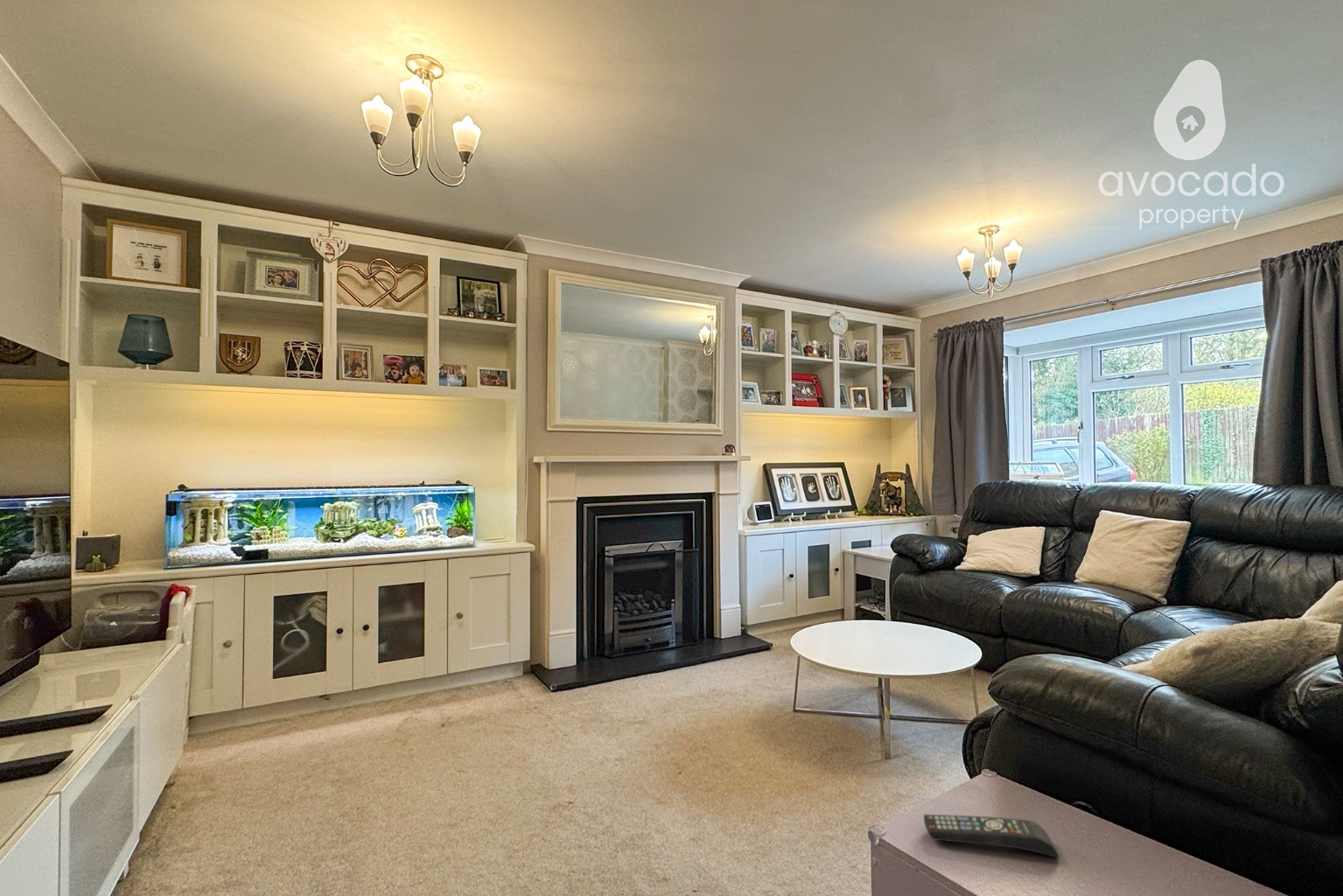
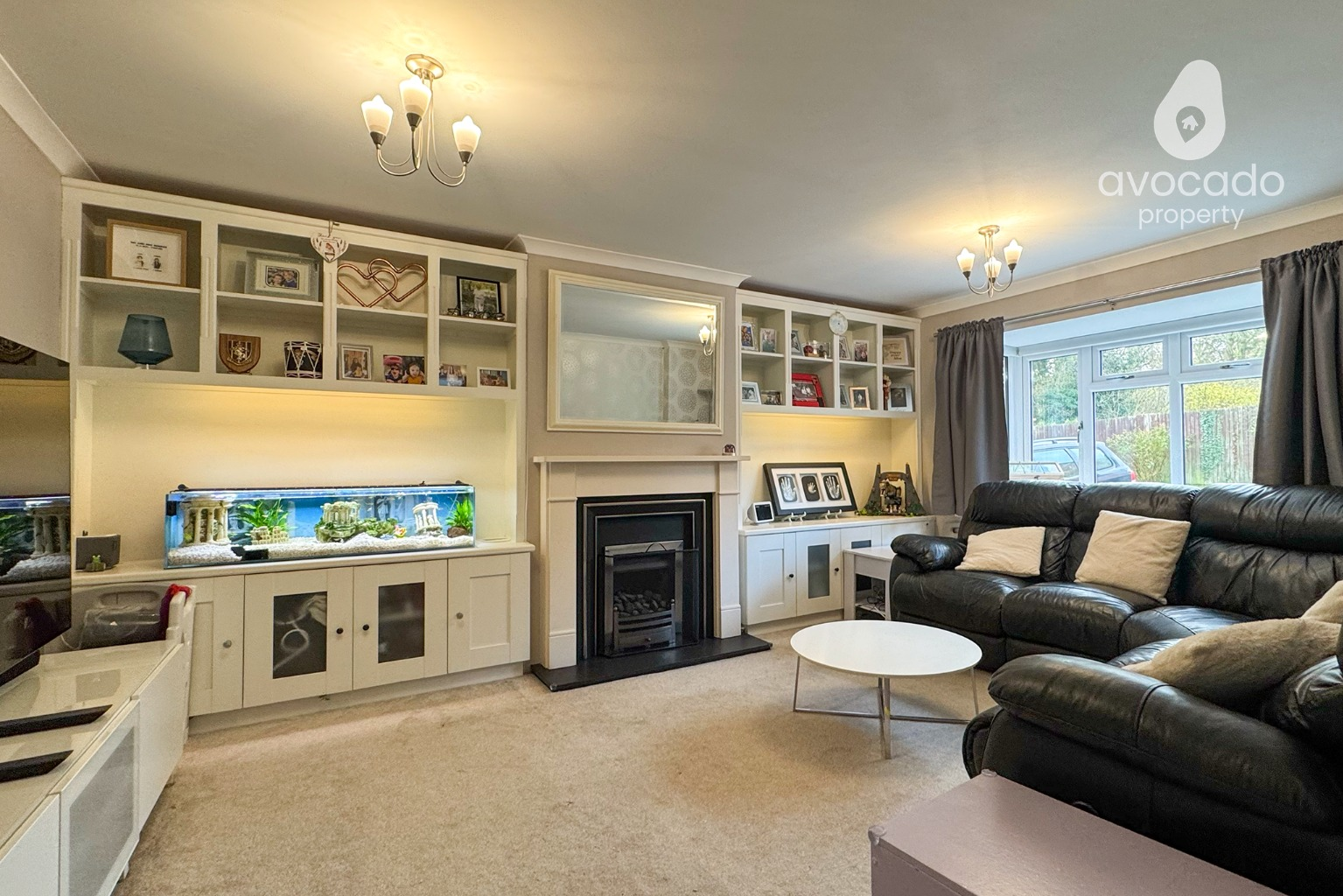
- remote control (988, 832)
